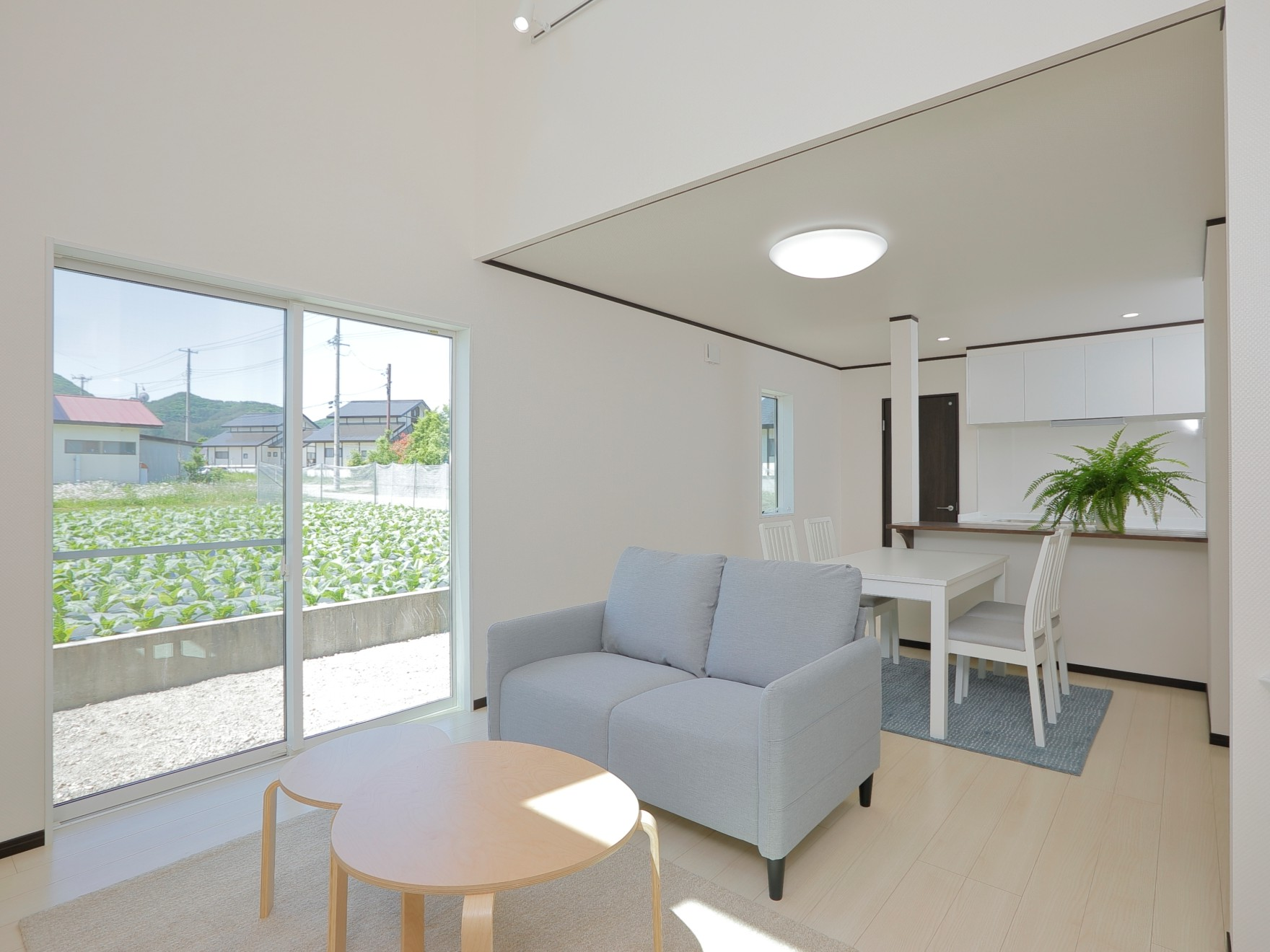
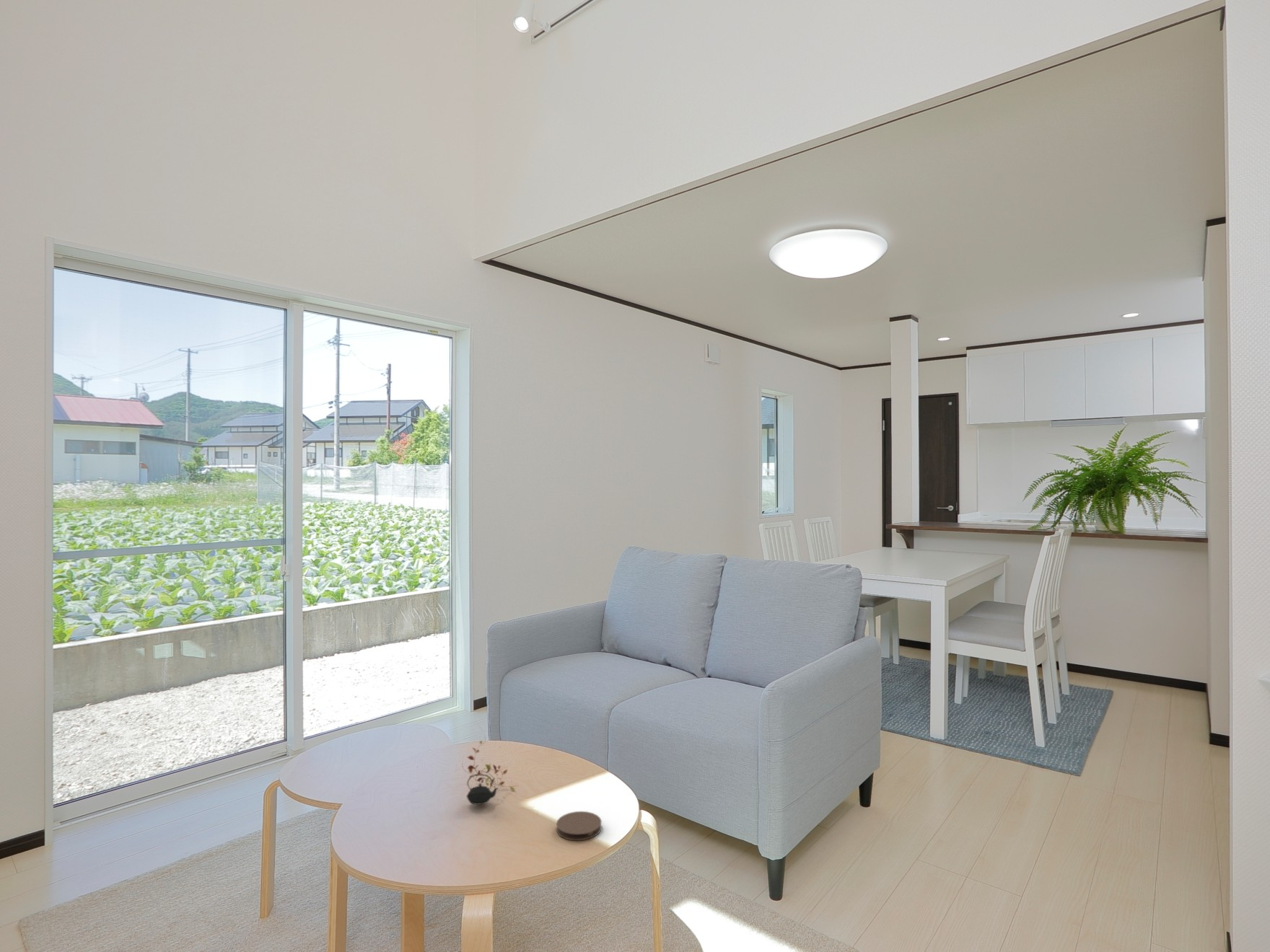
+ teapot (482, 760)
+ coaster (579, 825)
